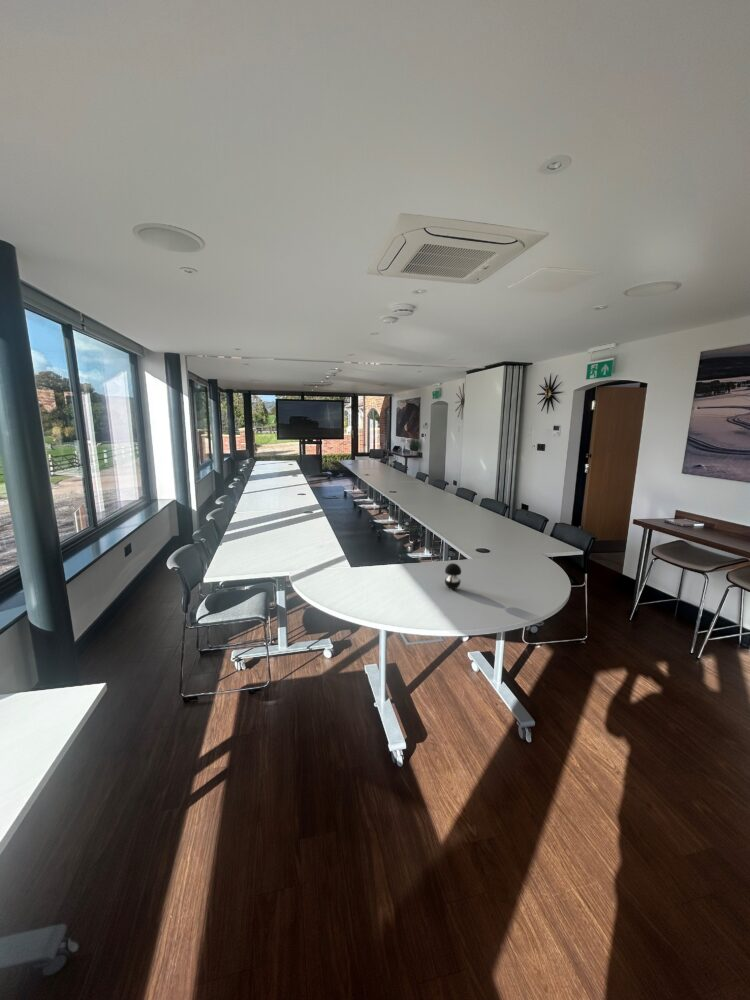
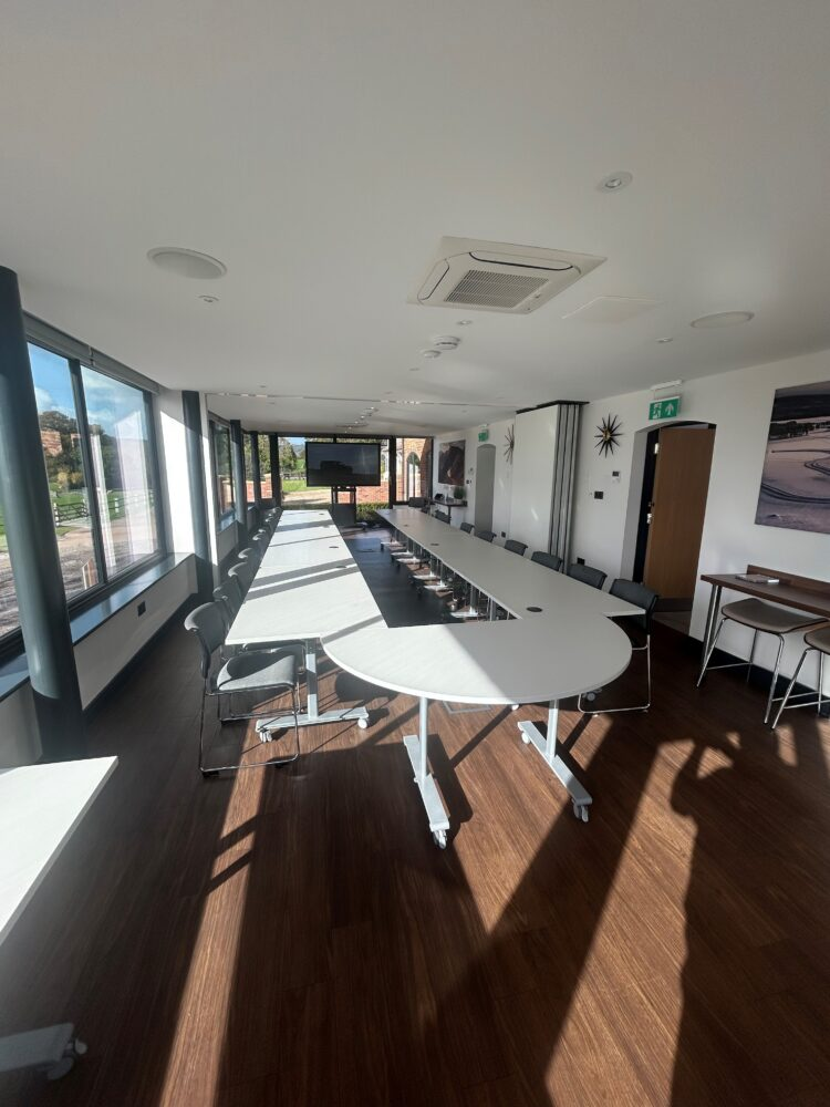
- speaker (453, 576)
